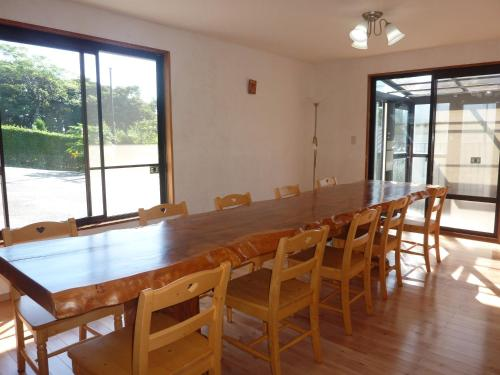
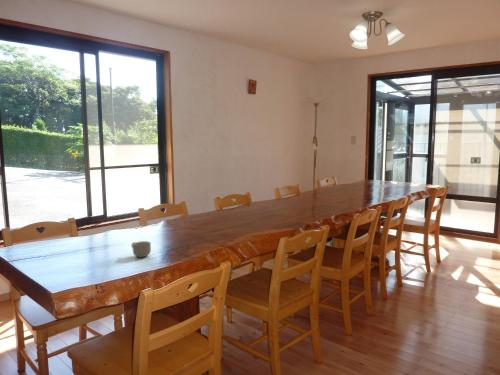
+ cup (140, 249)
